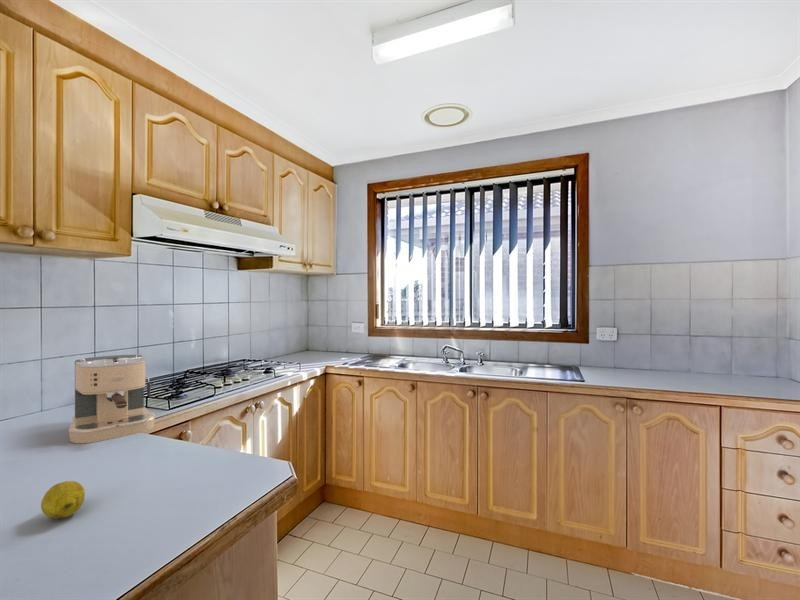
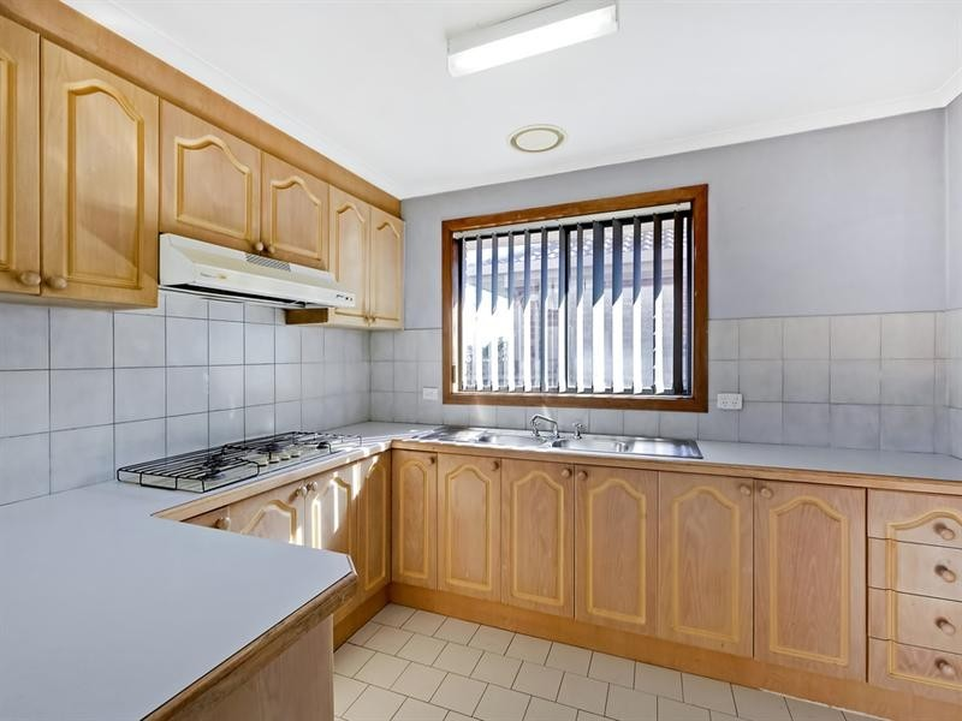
- coffee maker (113, 393)
- fruit (63, 498)
